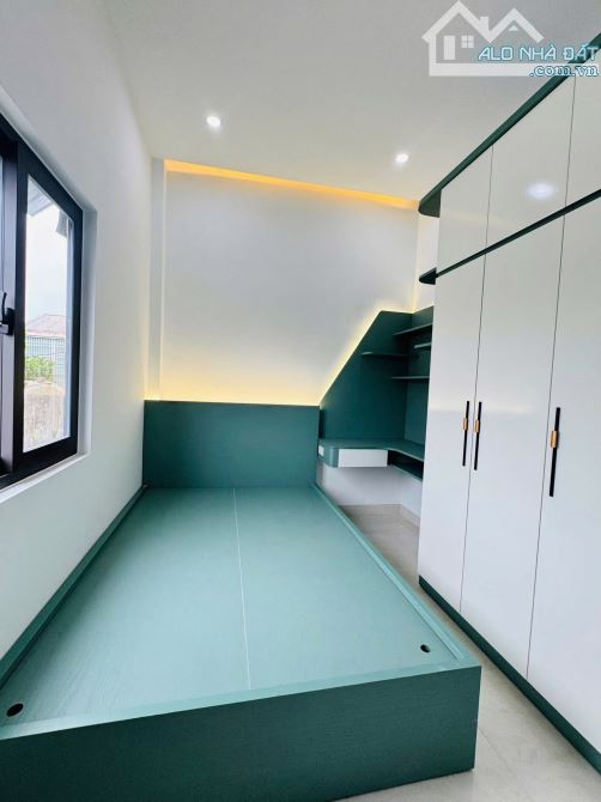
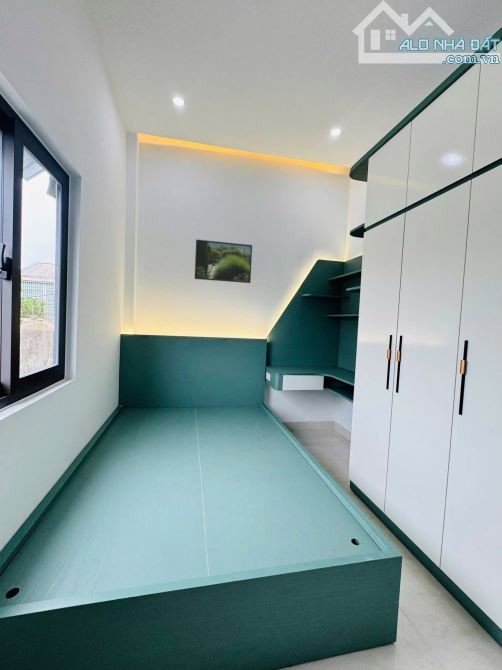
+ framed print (223, 261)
